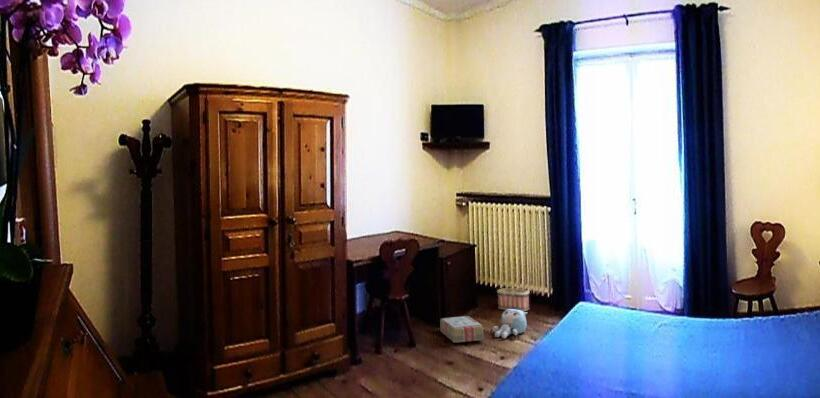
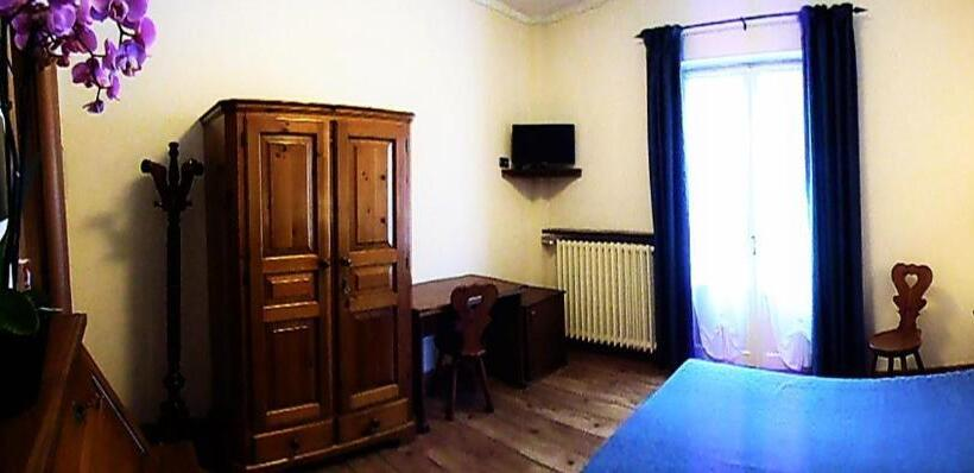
- carton (461, 328)
- basket (513, 288)
- plush toy (510, 322)
